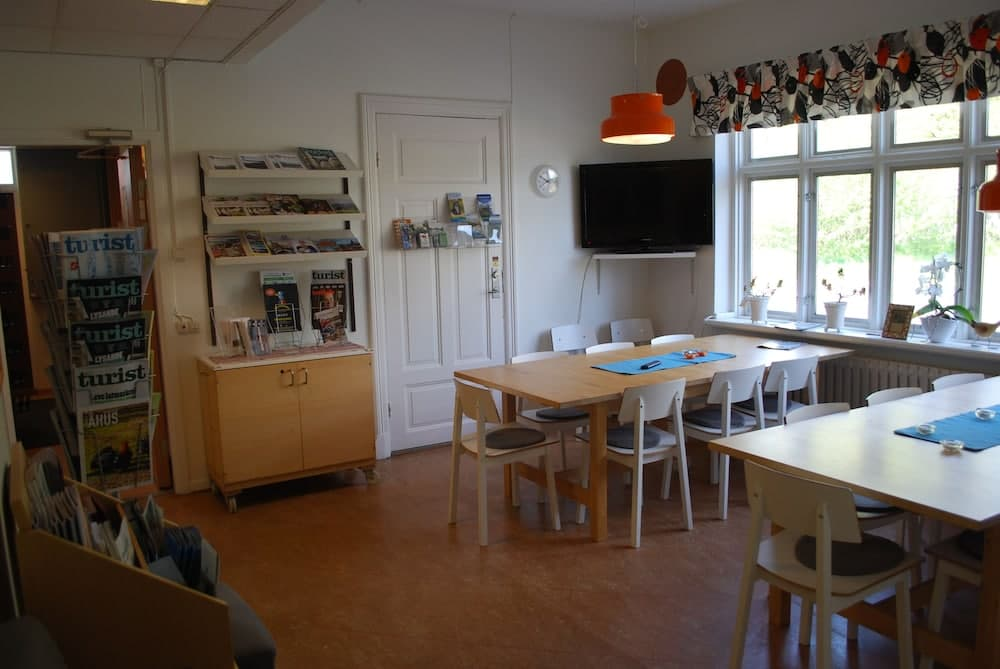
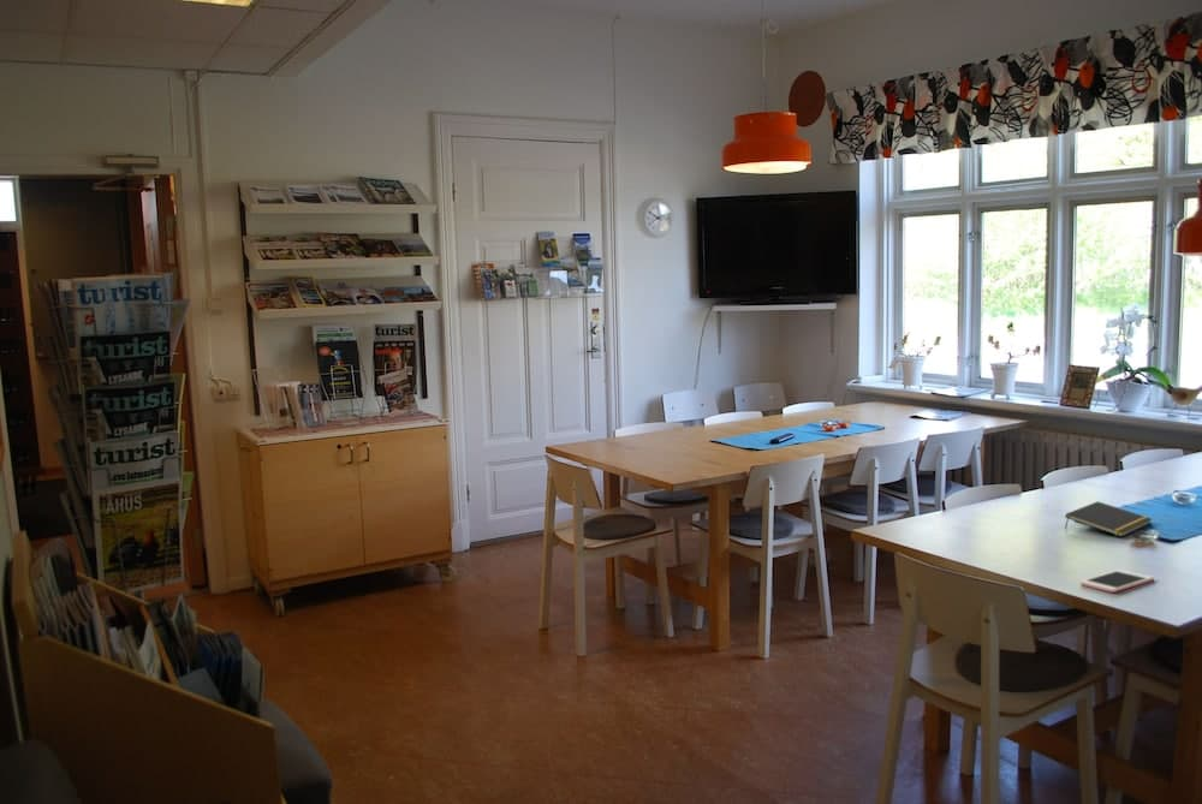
+ notepad (1108, 518)
+ cell phone (1117, 580)
